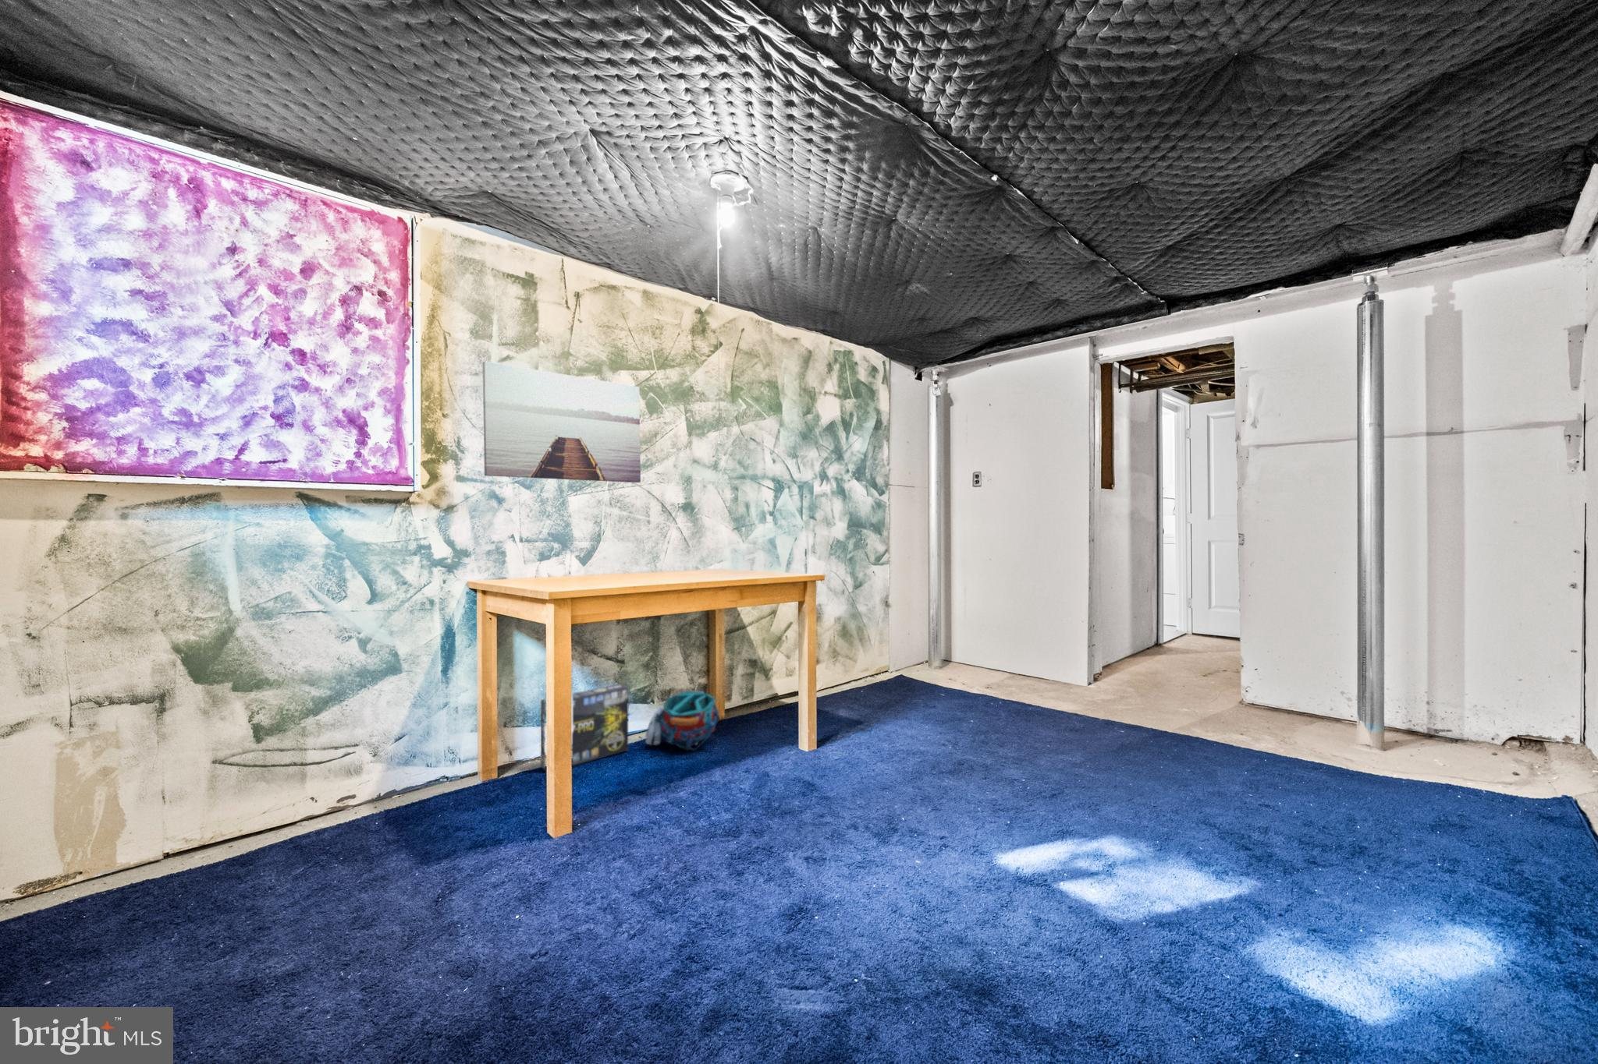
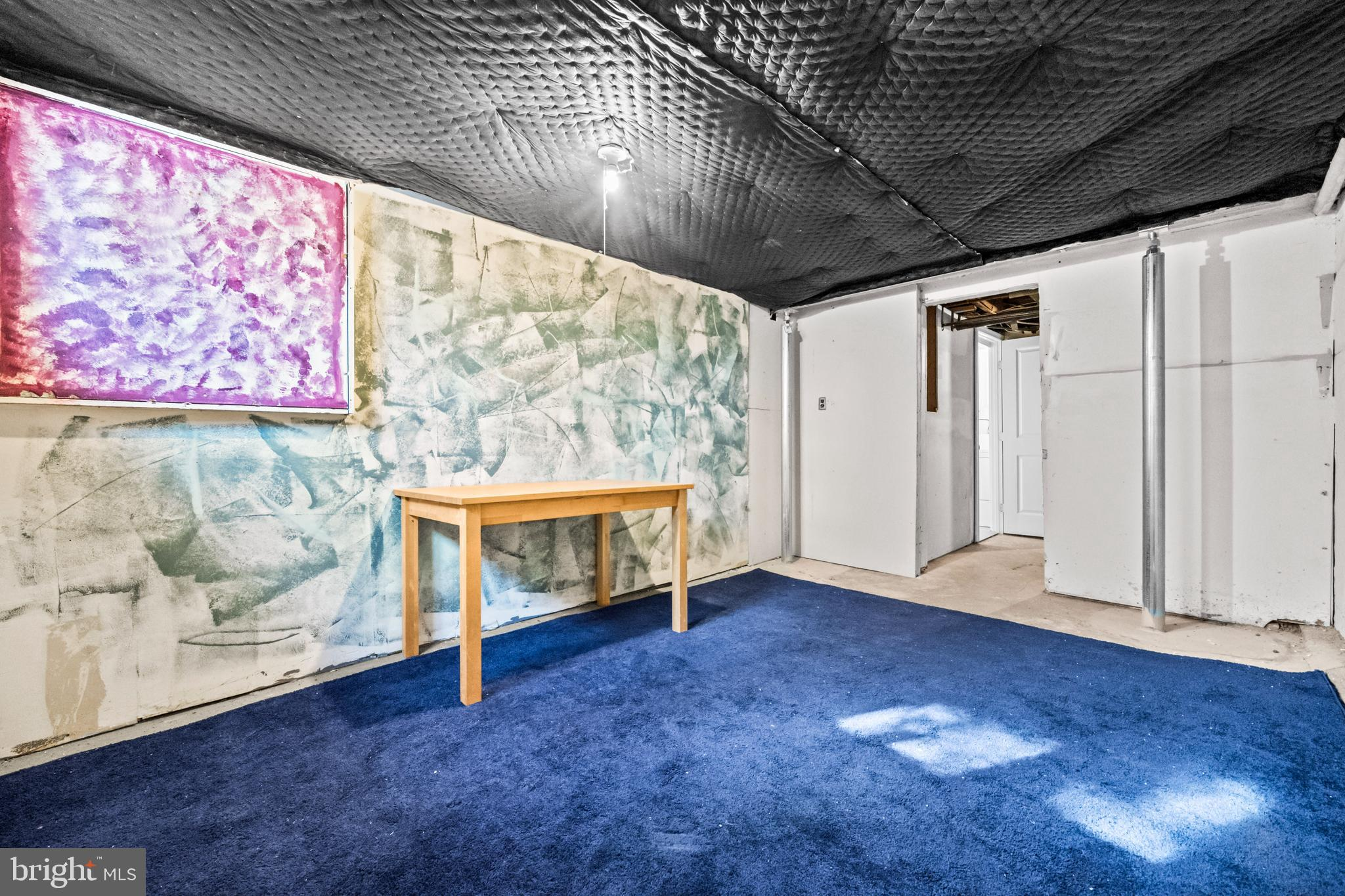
- wall art (568, 428)
- box (586, 726)
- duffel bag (684, 721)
